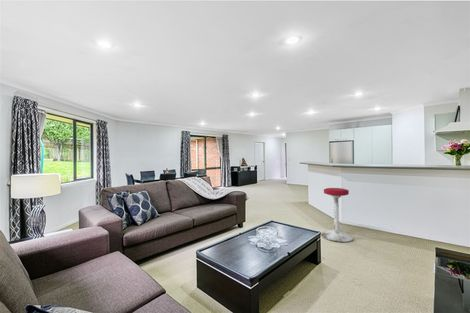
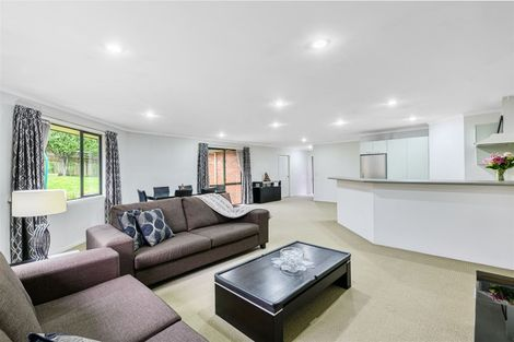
- stool (336, 212)
